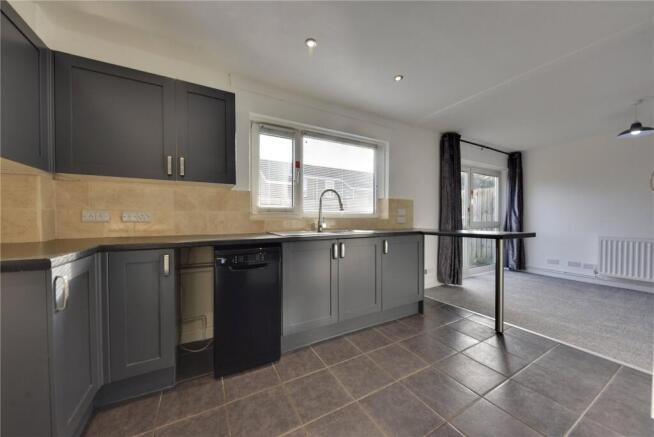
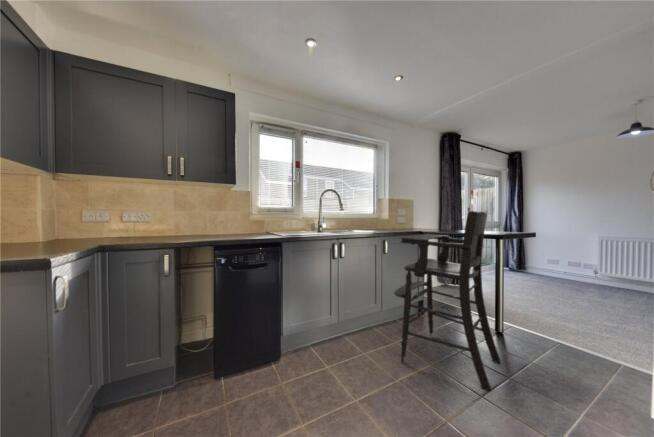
+ children's high chair (445, 277)
